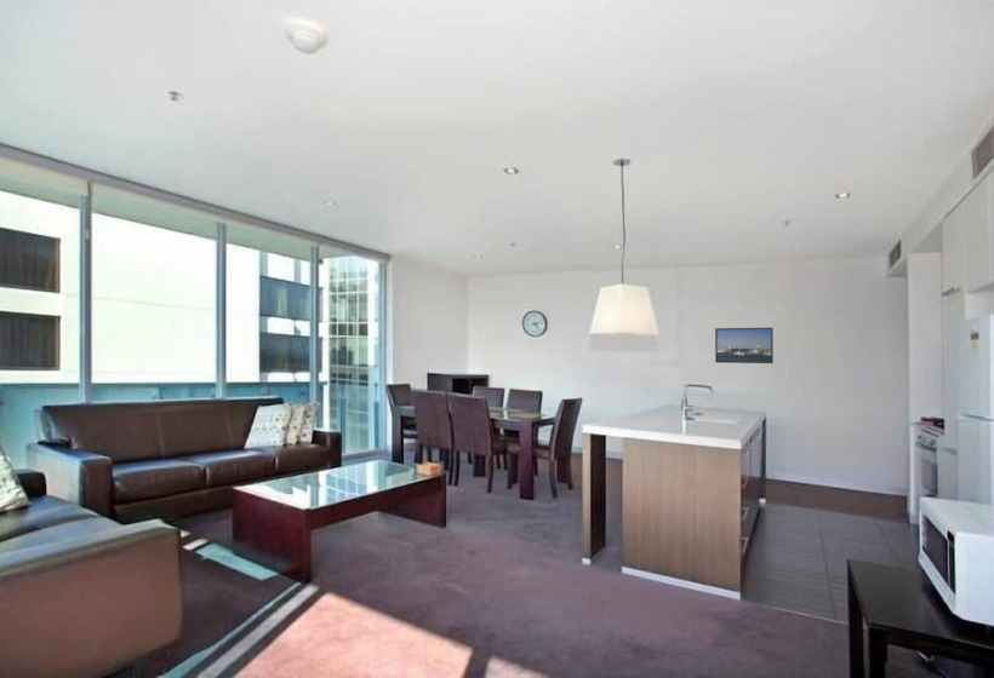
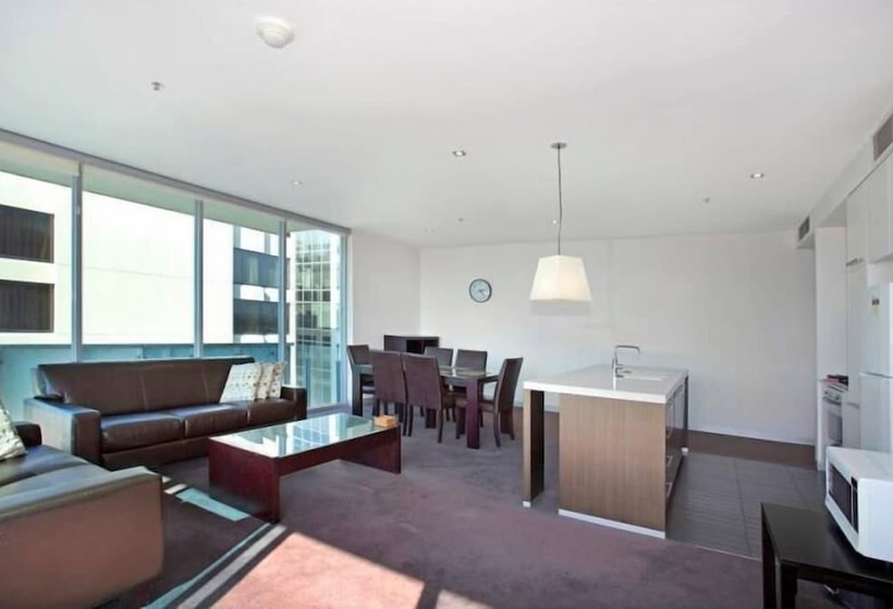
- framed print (743, 345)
